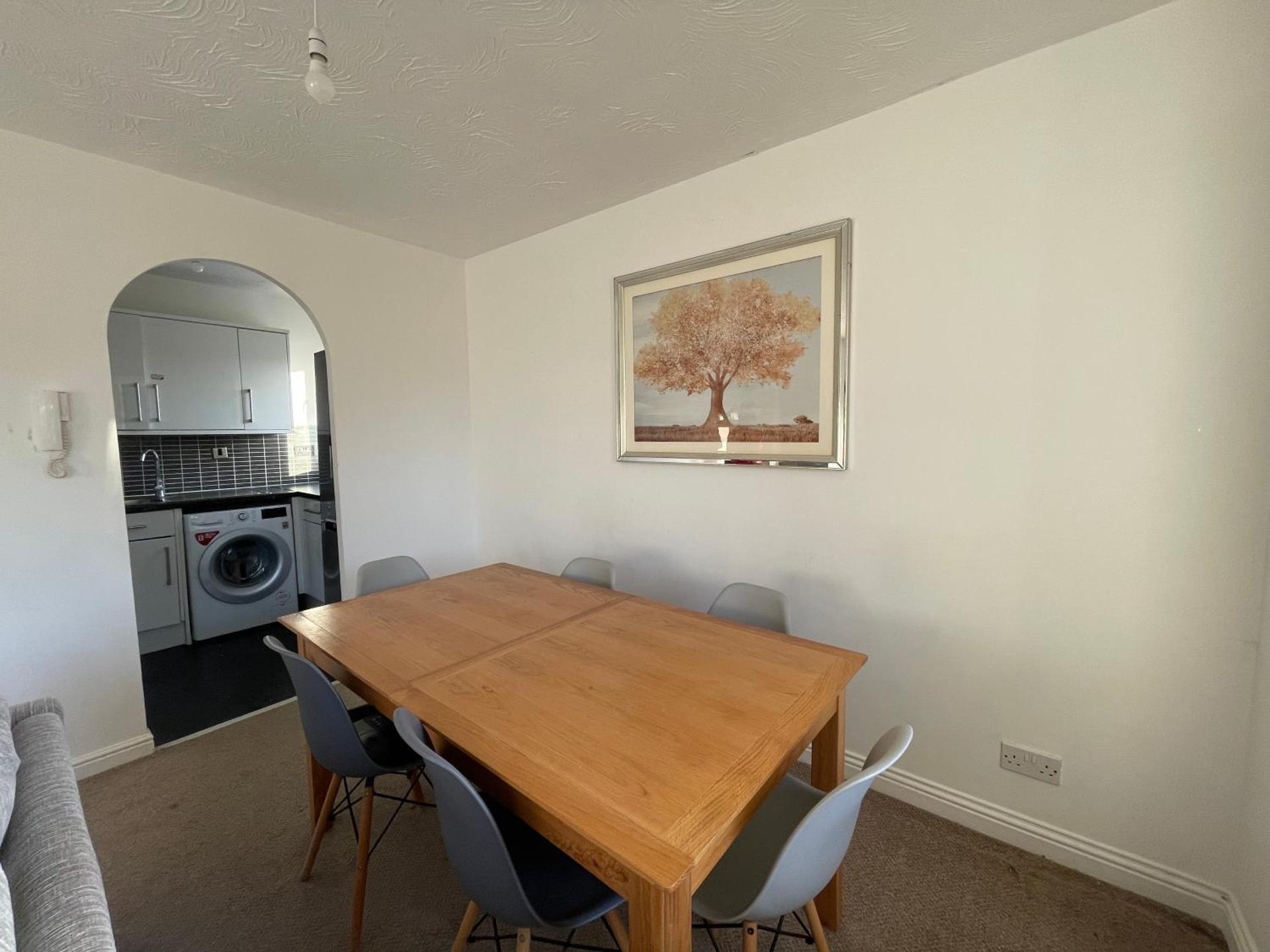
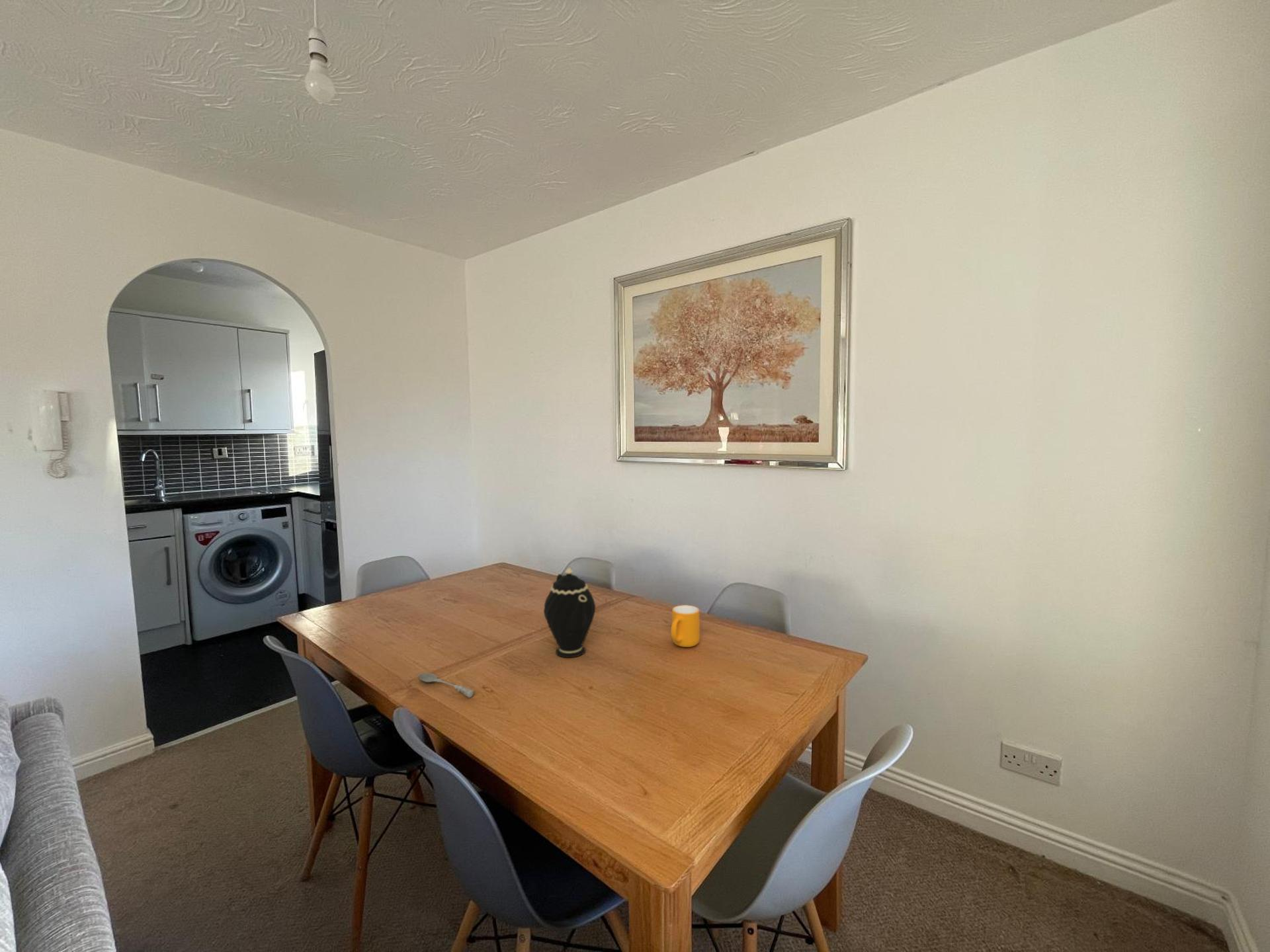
+ teapot (570, 610)
+ mug (683, 628)
+ soupspoon (445, 683)
